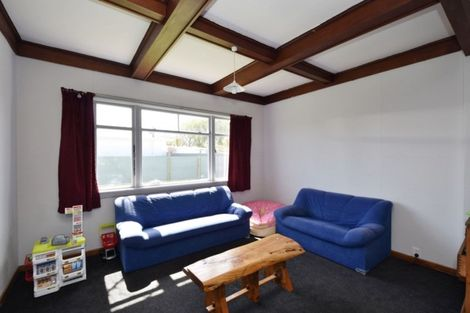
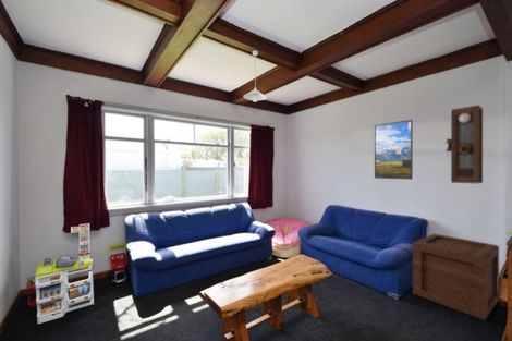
+ wooden crate (454, 270)
+ pendulum clock (462, 145)
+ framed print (392, 150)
